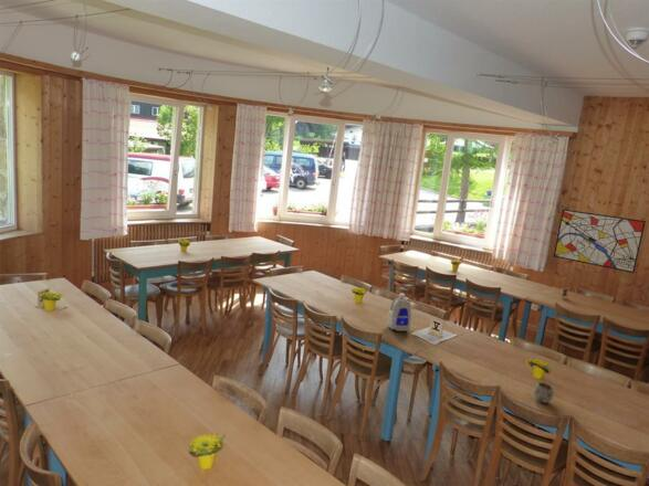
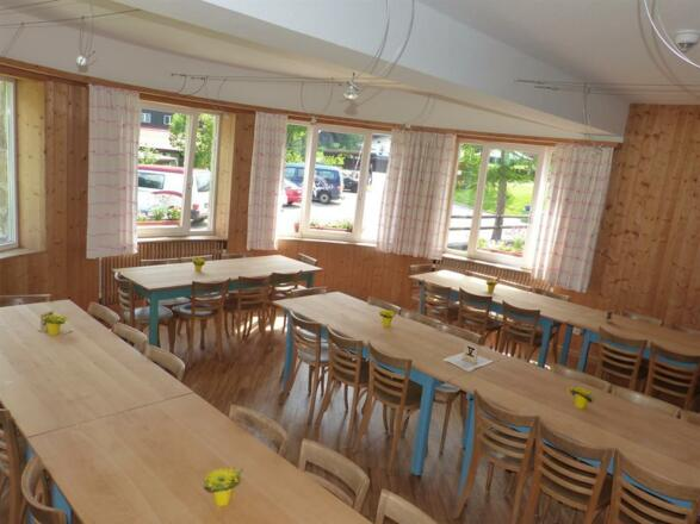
- wall art (596, 240)
- mug (544, 392)
- bottle (399, 311)
